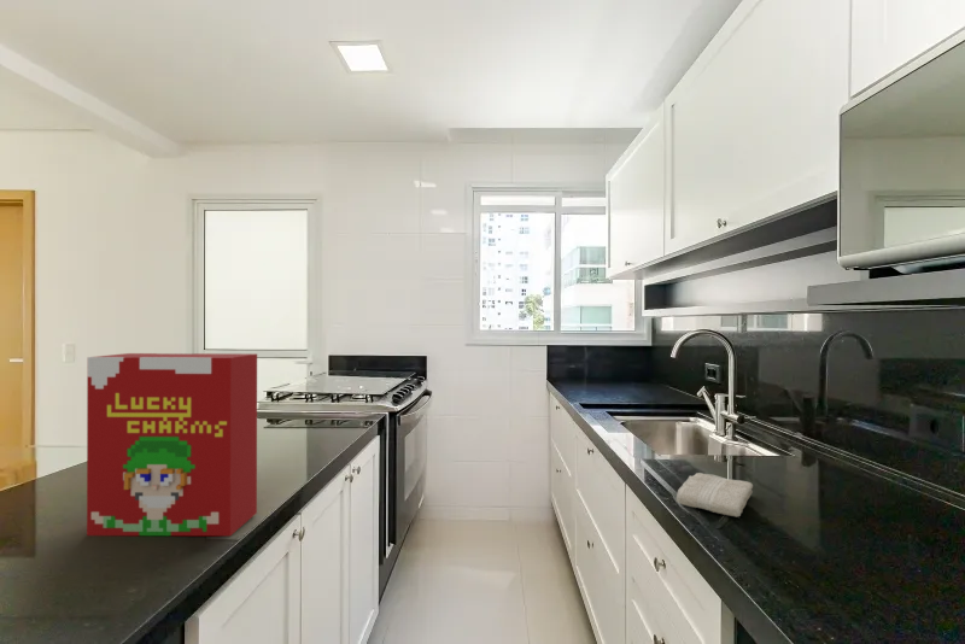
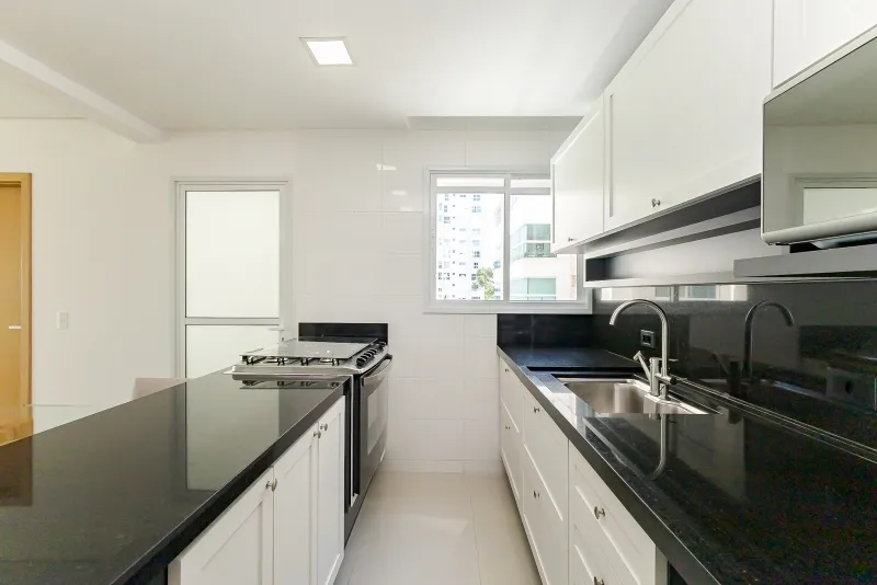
- cereal box (175, 439)
- washcloth (715, 492)
